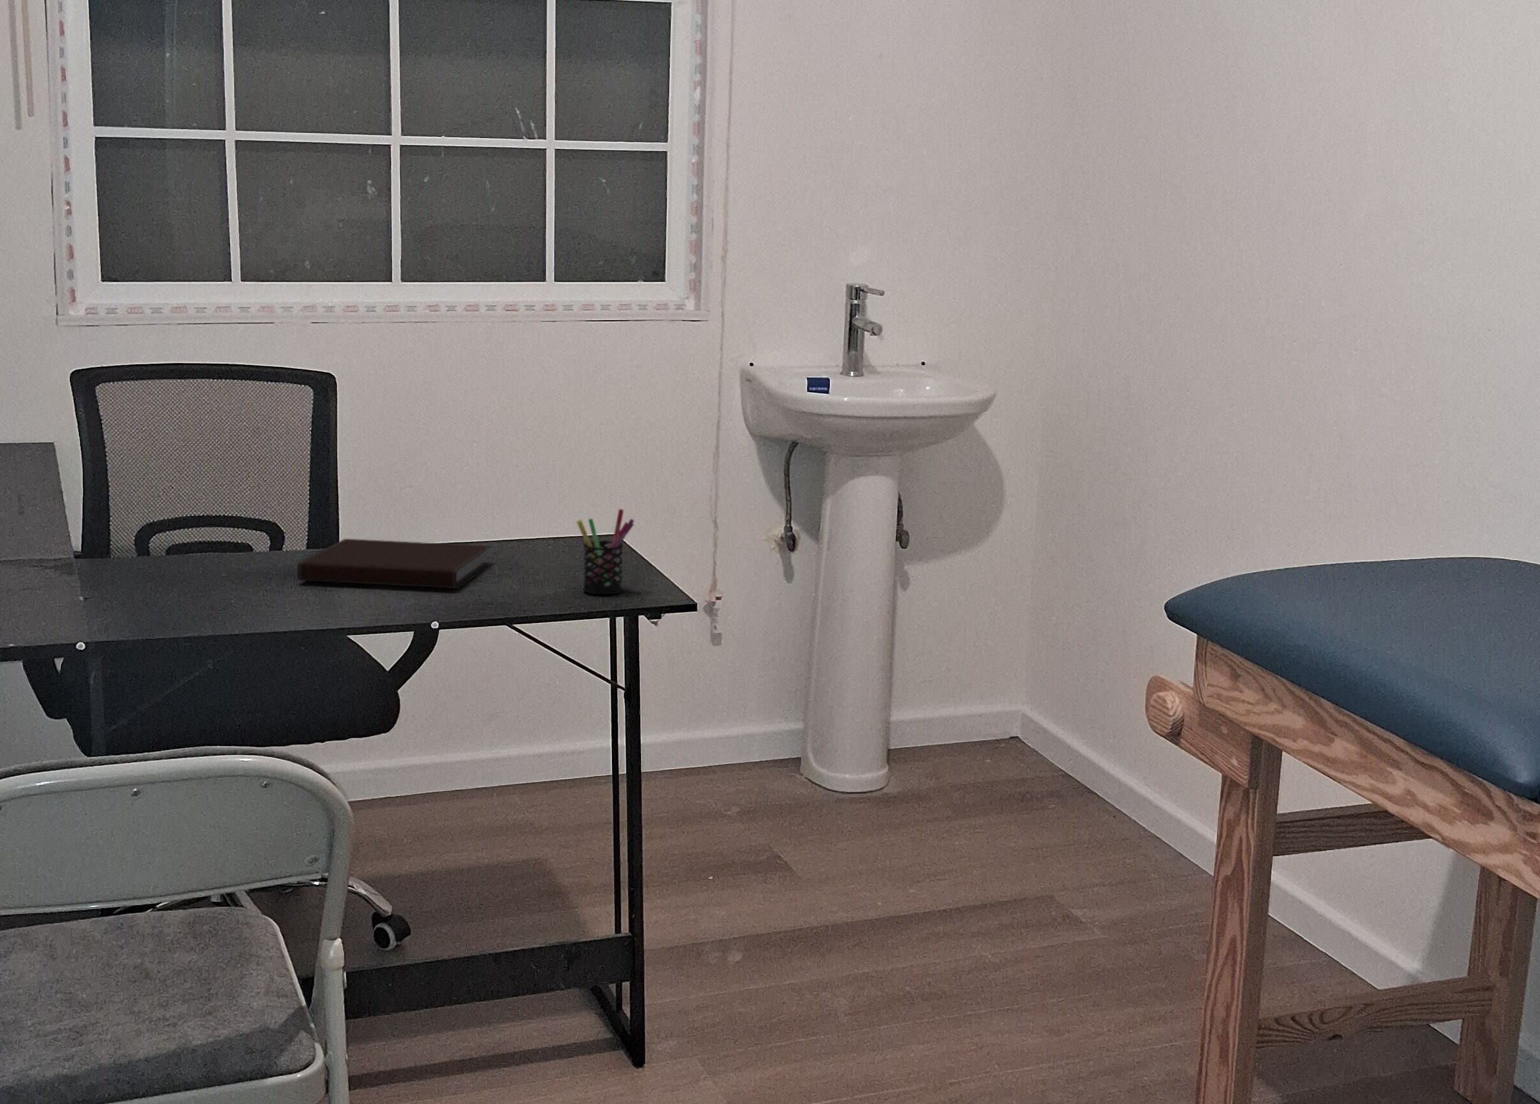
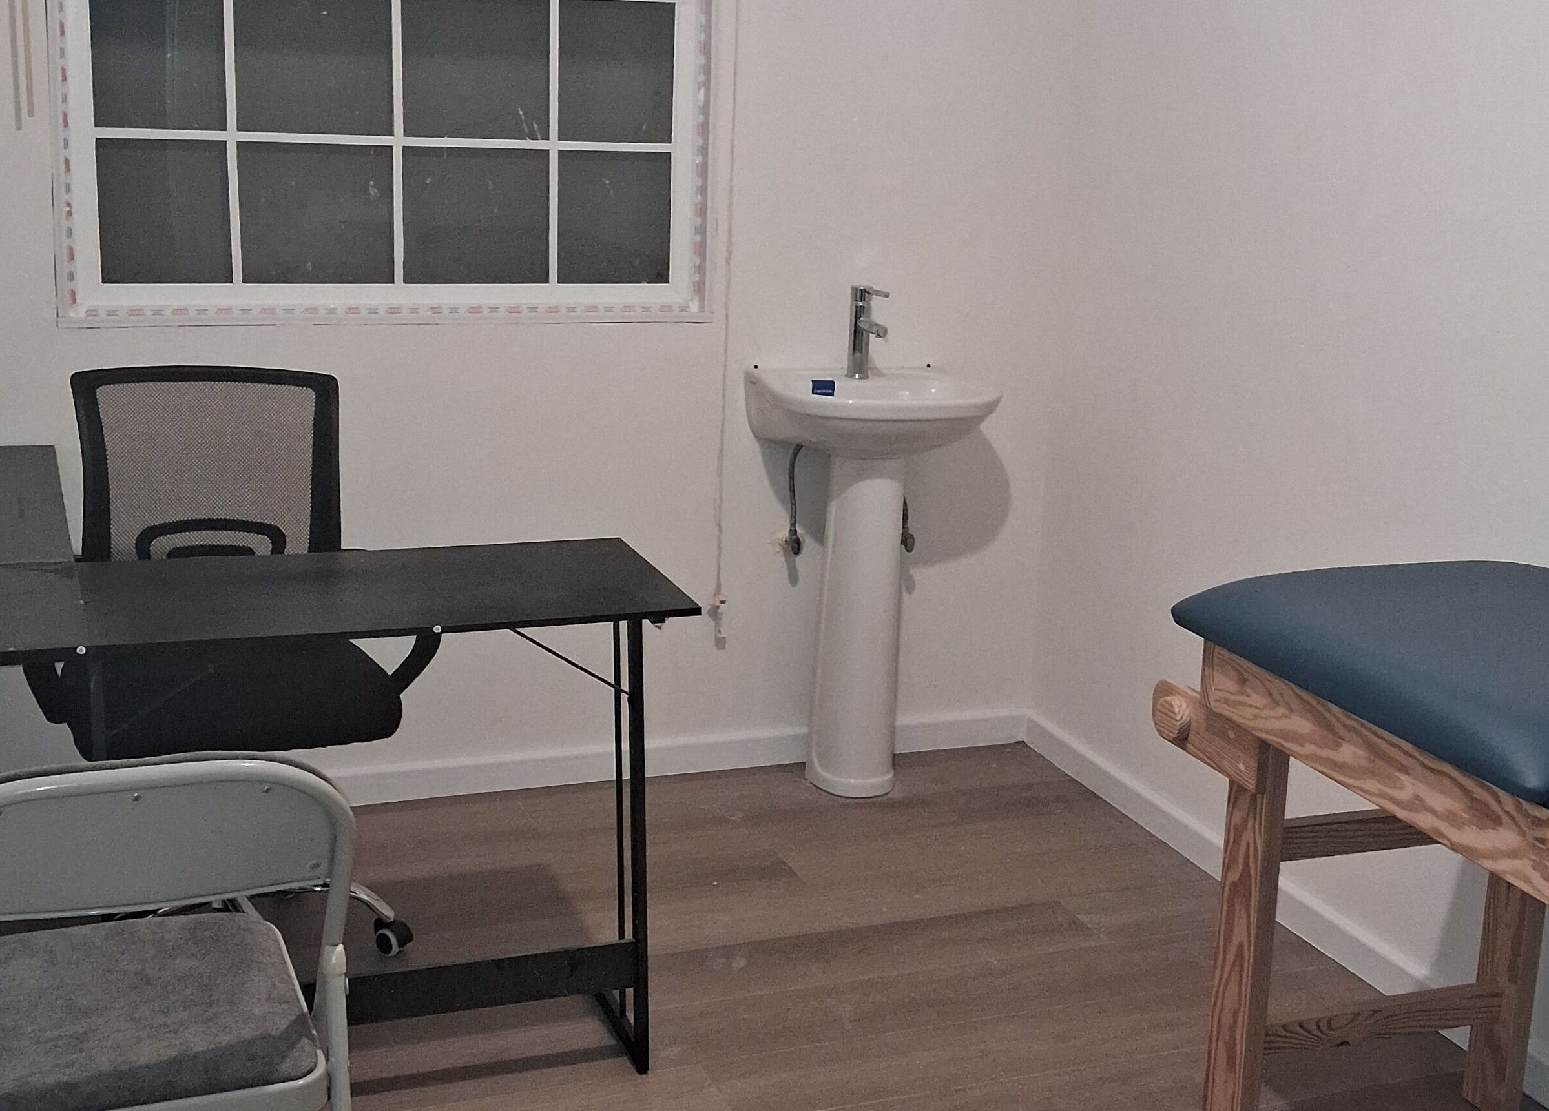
- pen holder (603, 550)
- notebook (398, 563)
